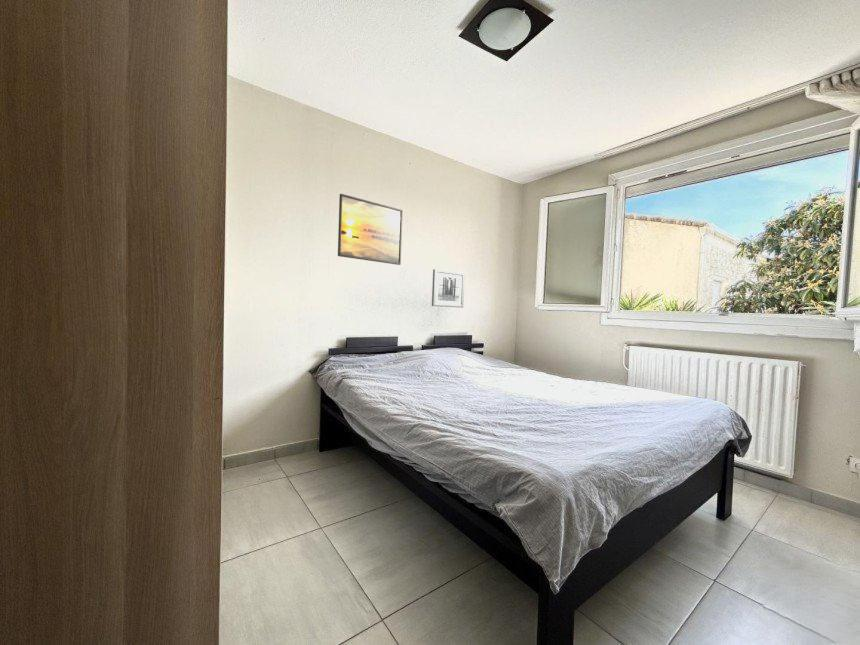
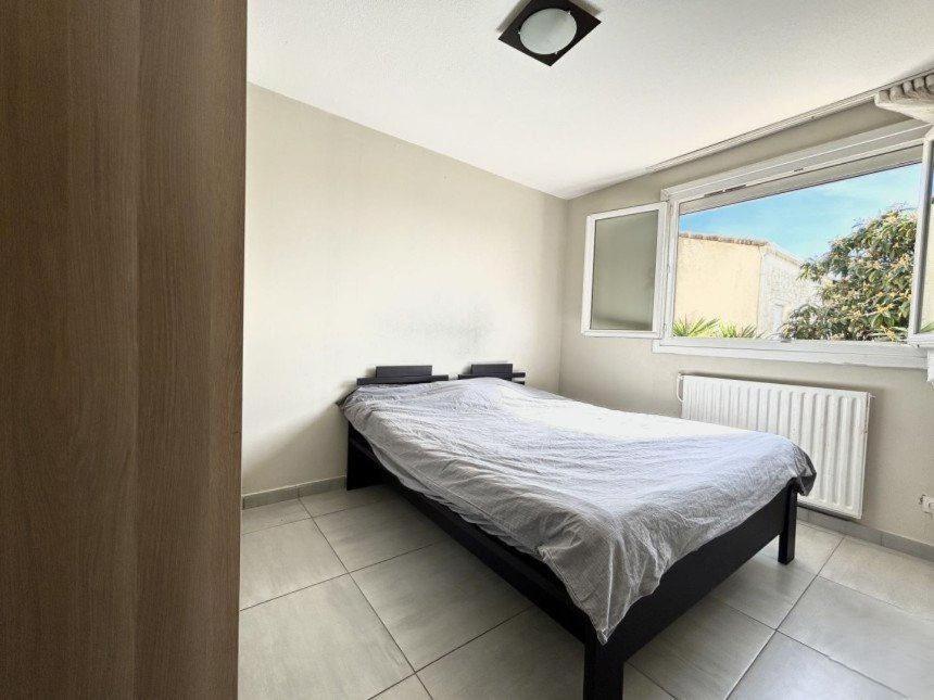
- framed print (372, 231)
- wall art (448, 289)
